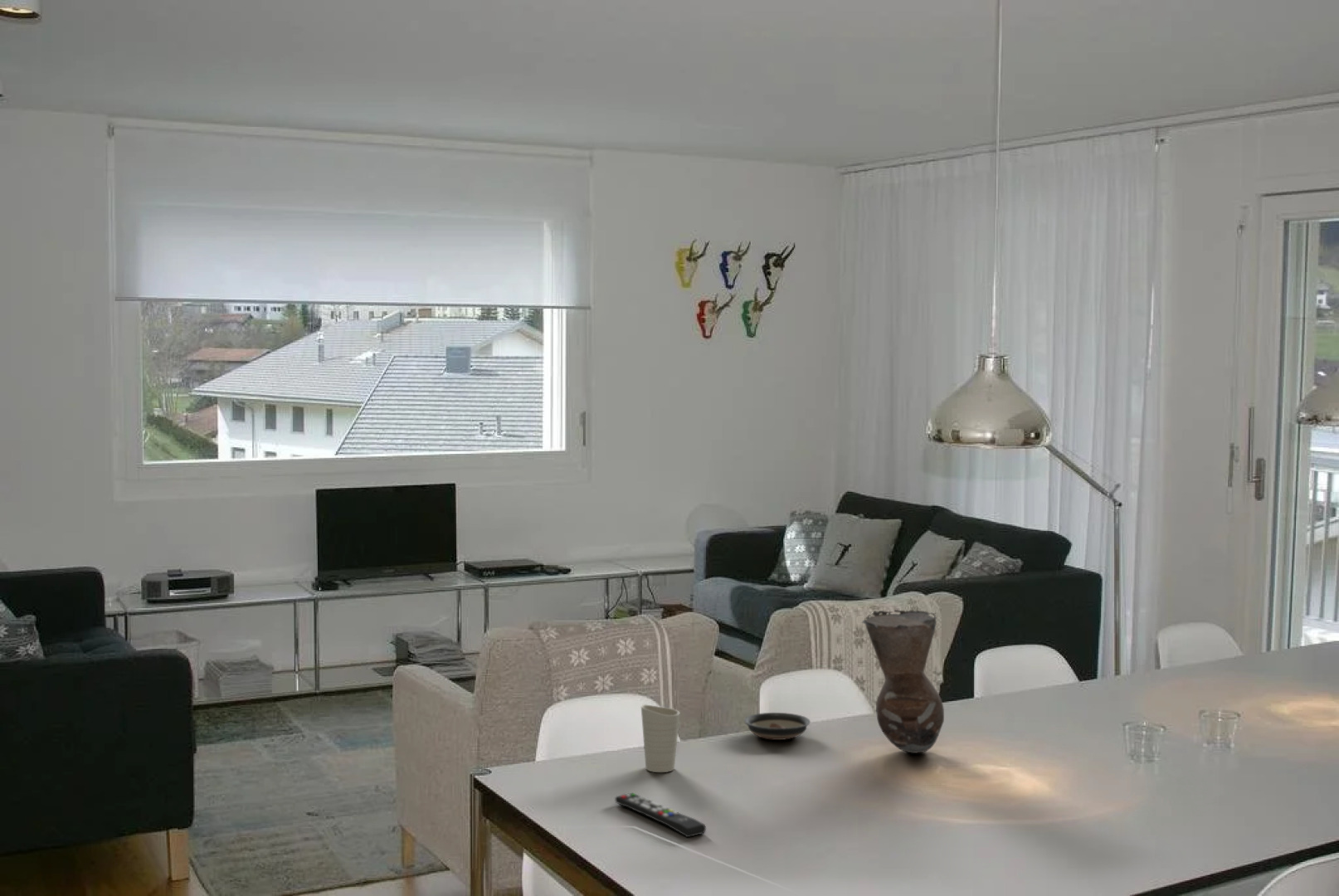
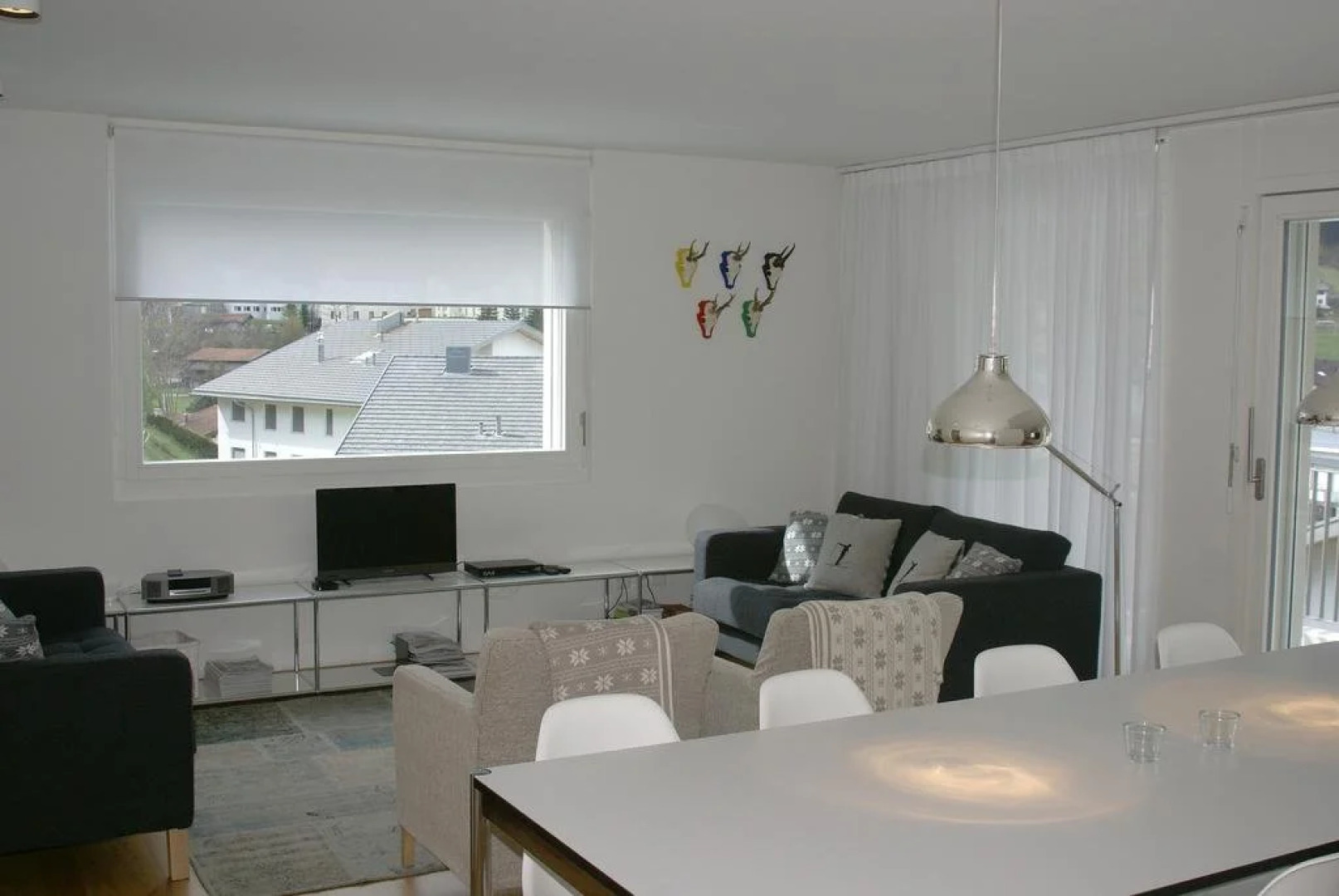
- saucer (777, 728)
- vase (909, 687)
- cup (660, 737)
- remote control (659, 813)
